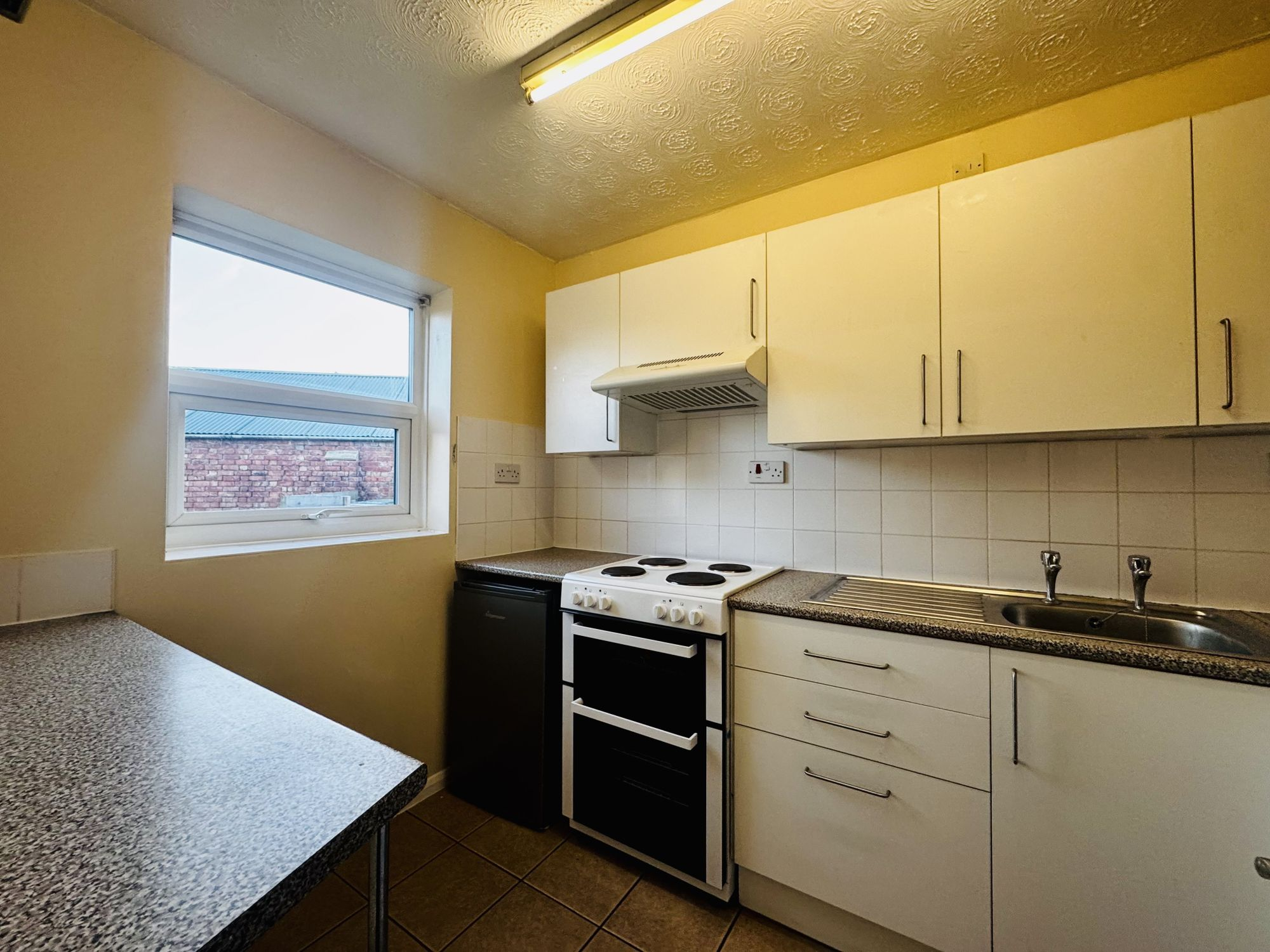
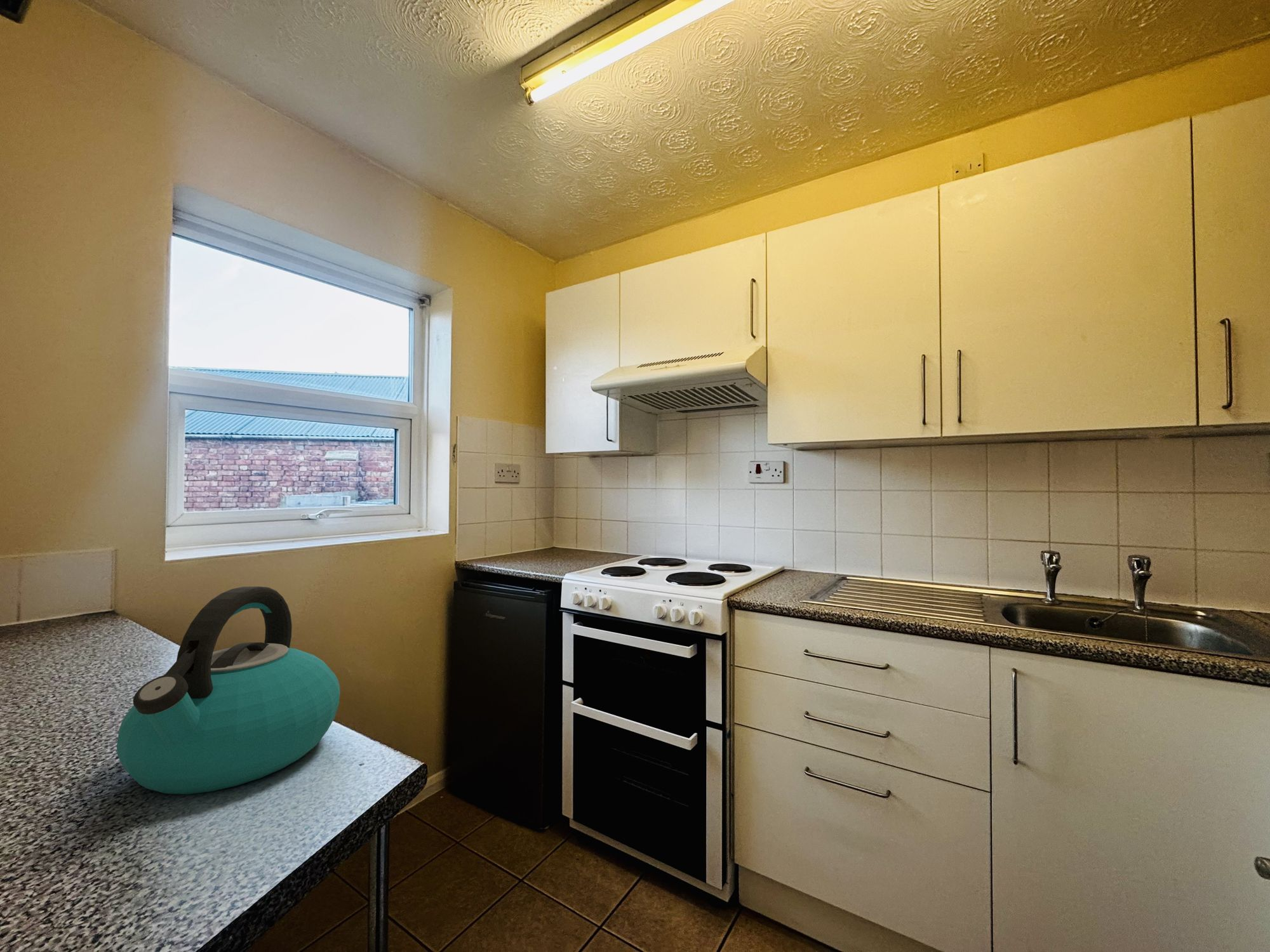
+ kettle (232, 675)
